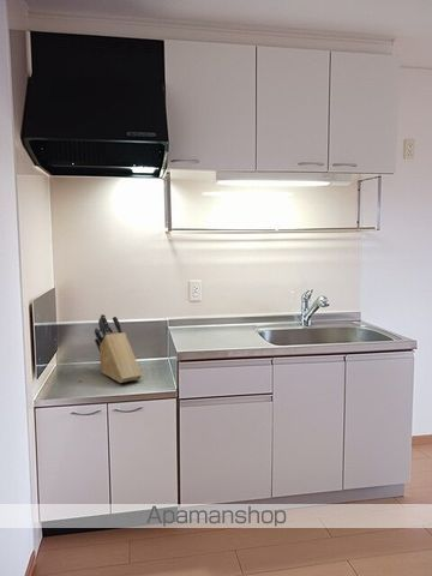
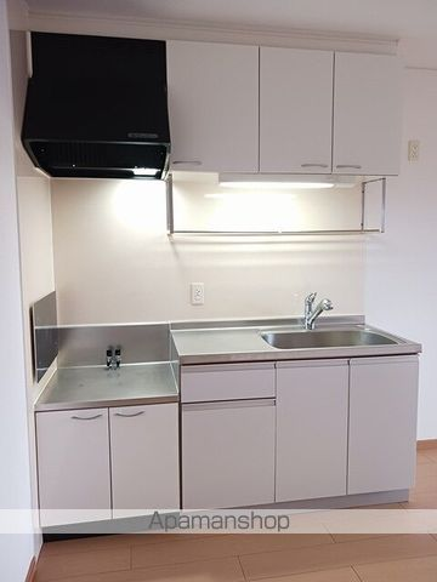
- knife block (115, 346)
